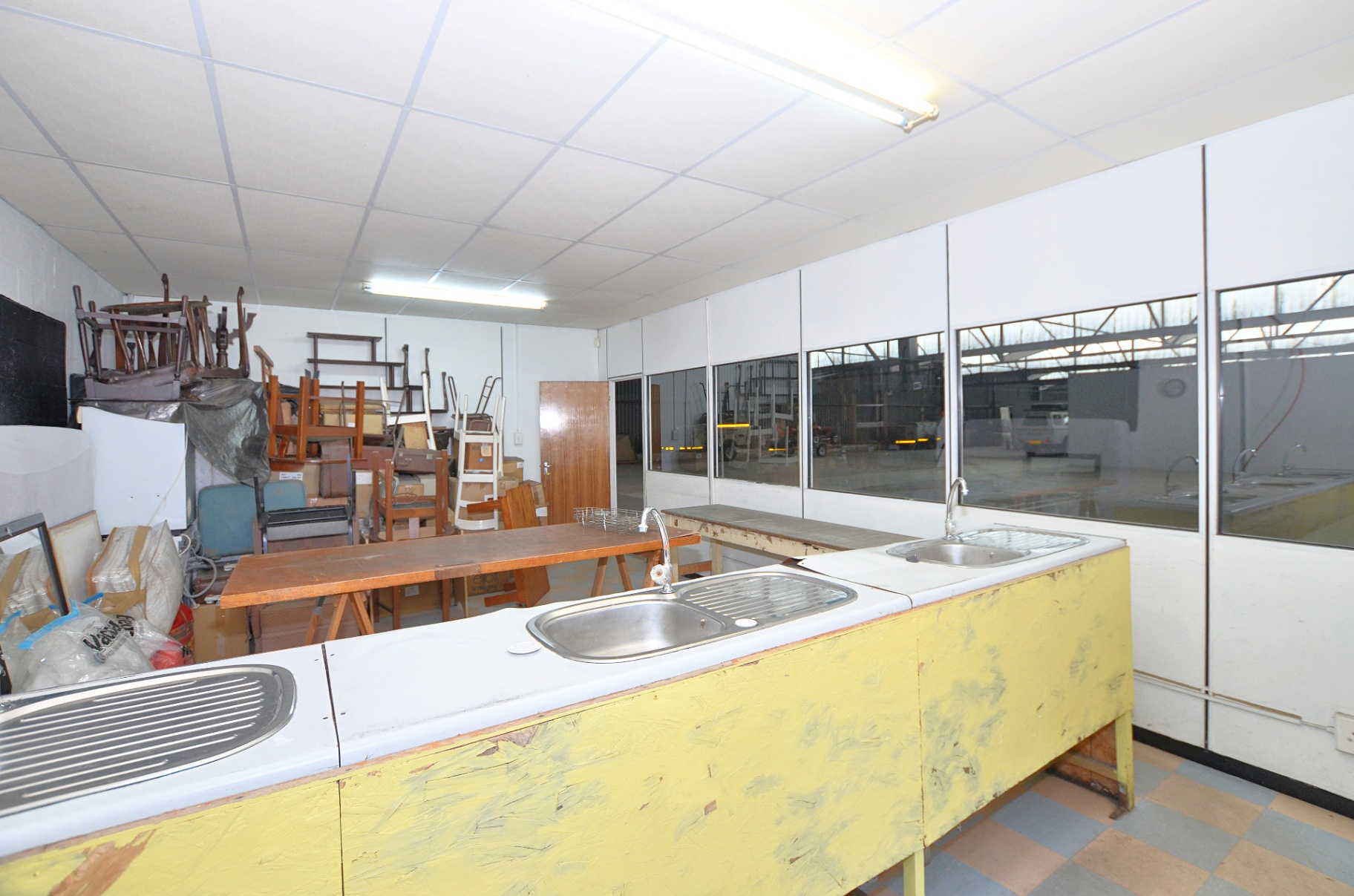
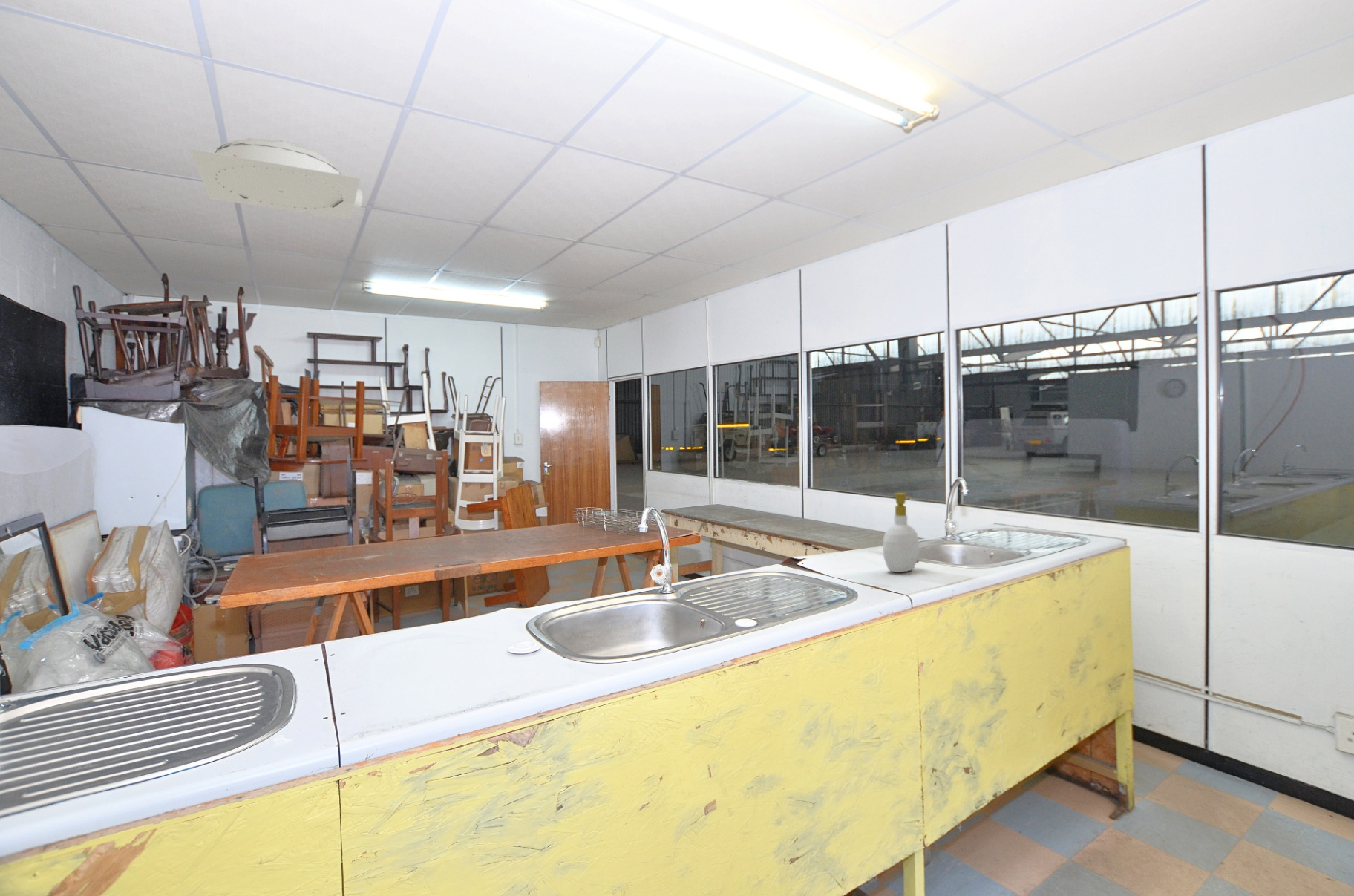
+ soap bottle (902, 532)
+ ceiling light (285, 170)
